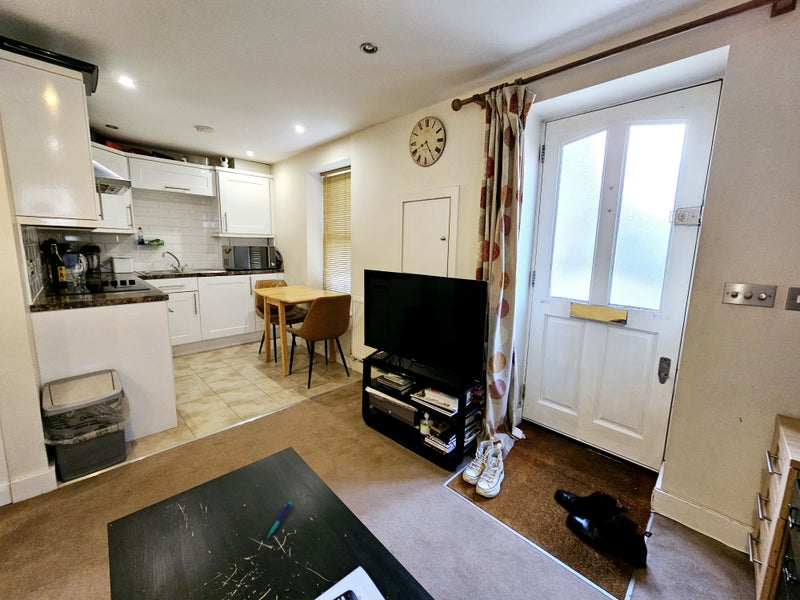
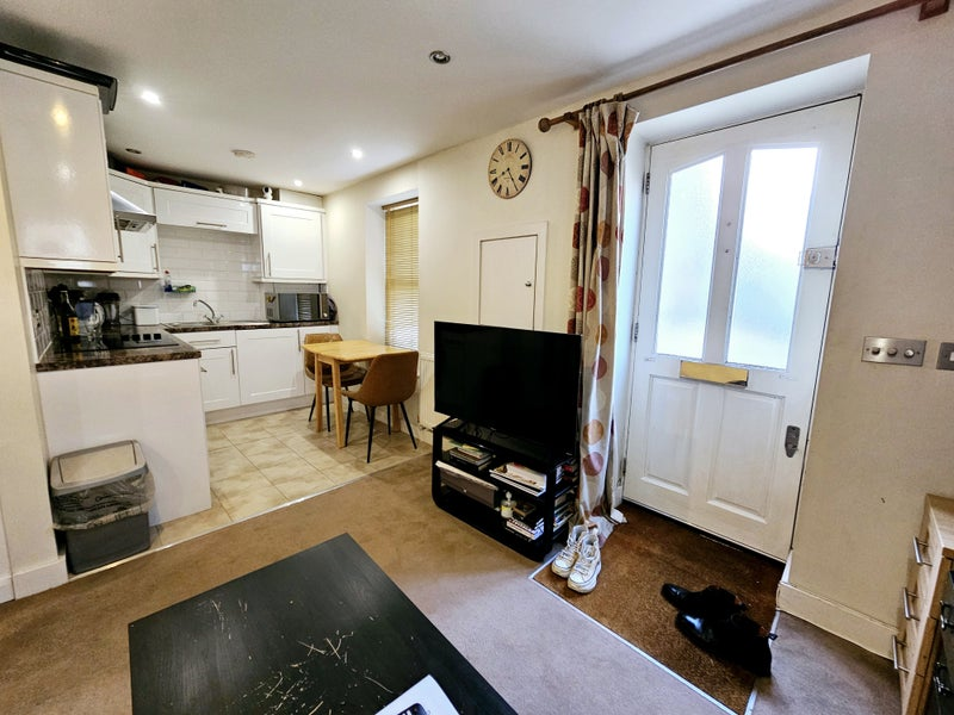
- pen (280, 517)
